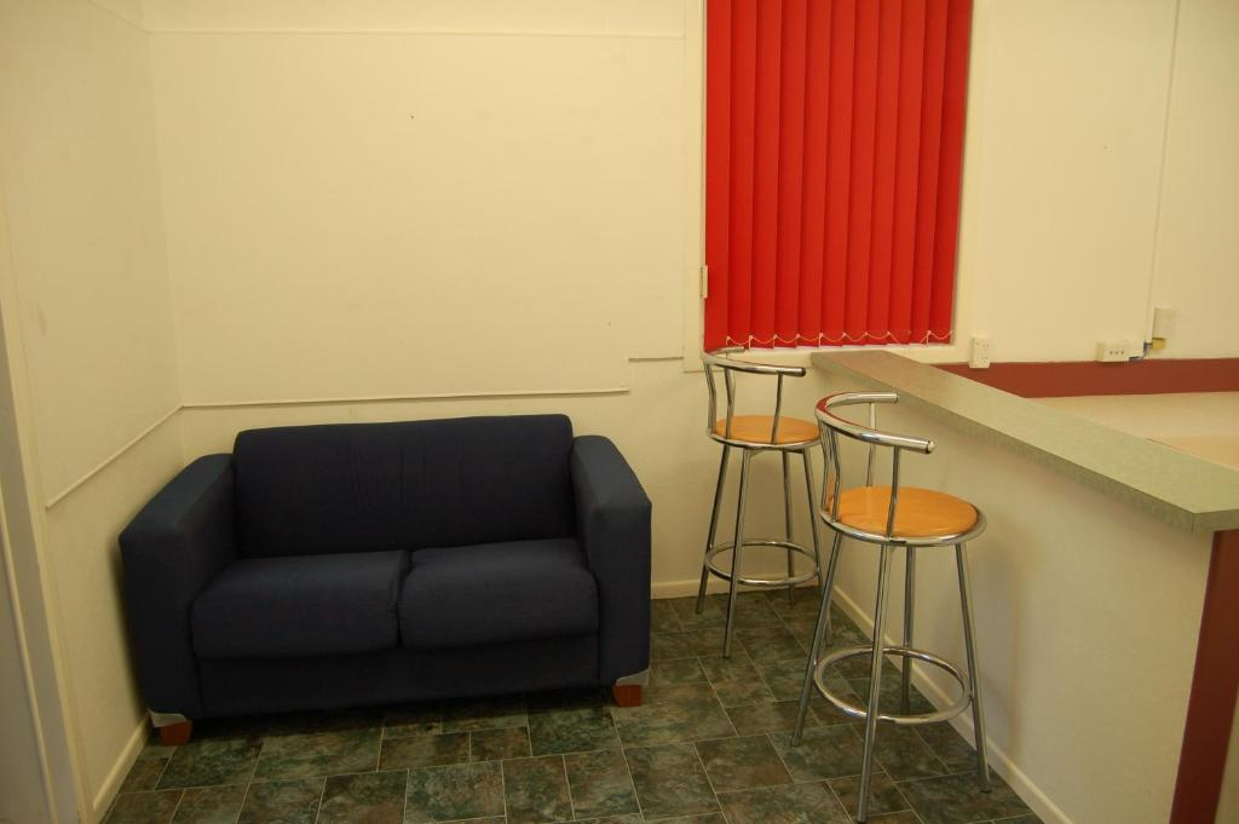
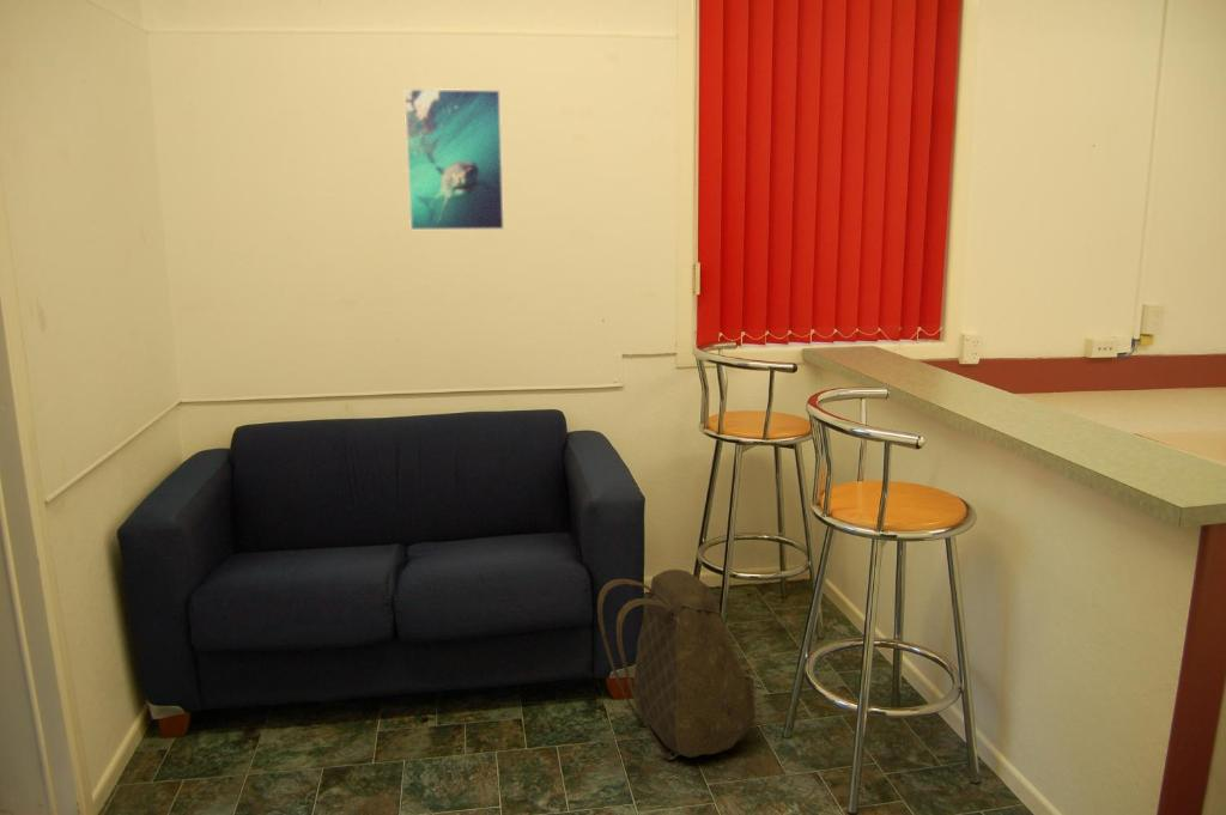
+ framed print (455, 160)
+ backpack (672, 658)
